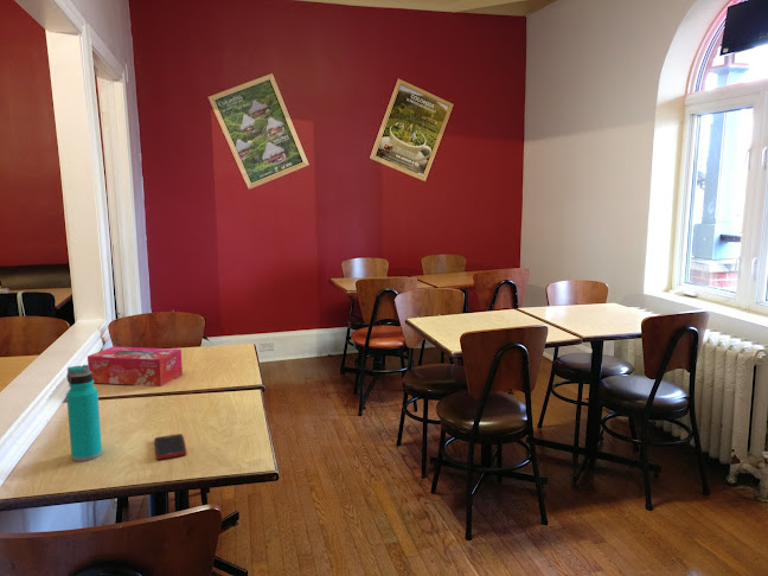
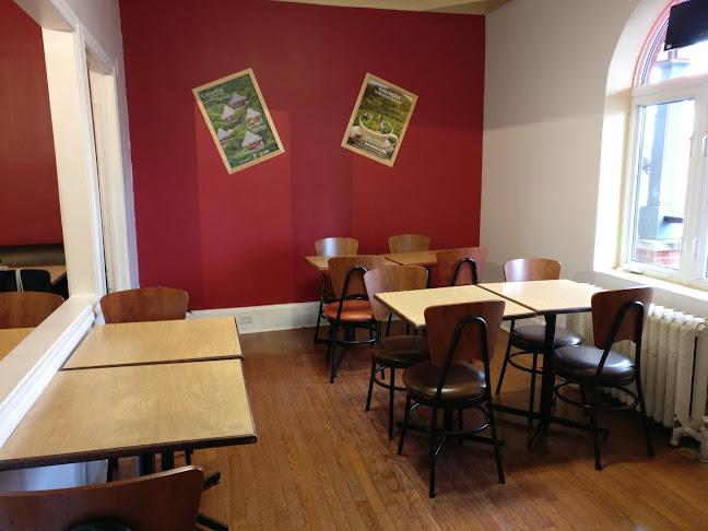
- cell phone (169, 446)
- water bottle (83, 411)
- tissue box (135, 365)
